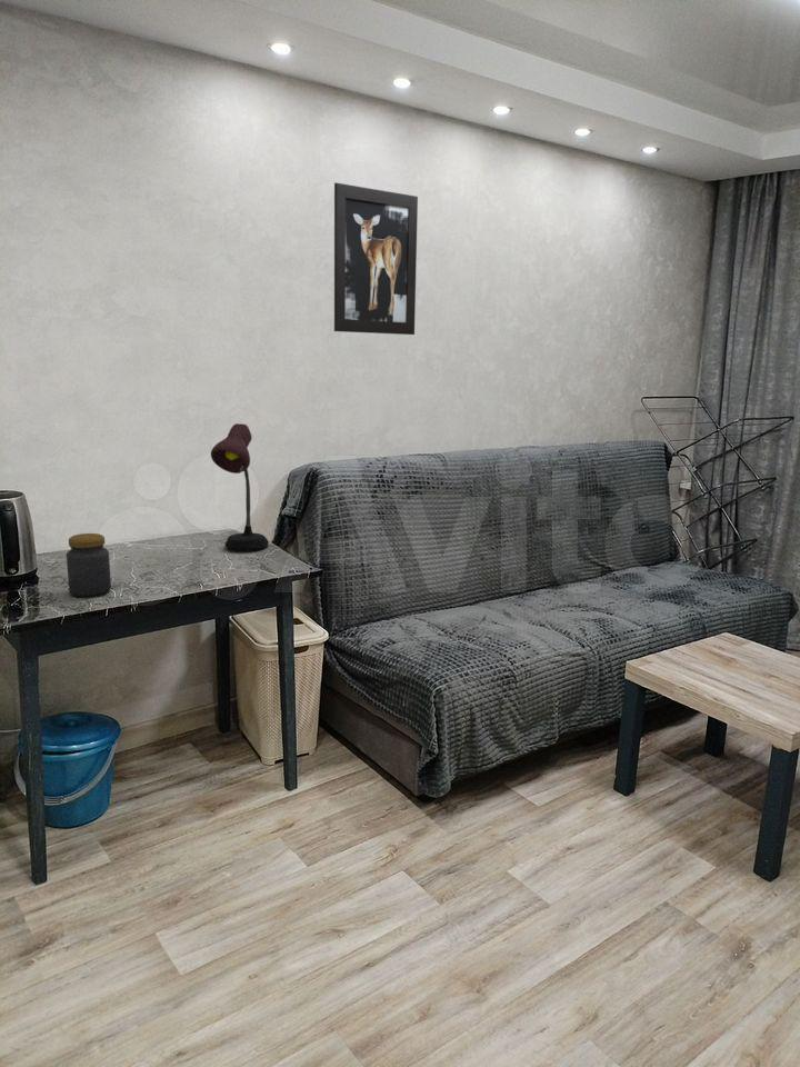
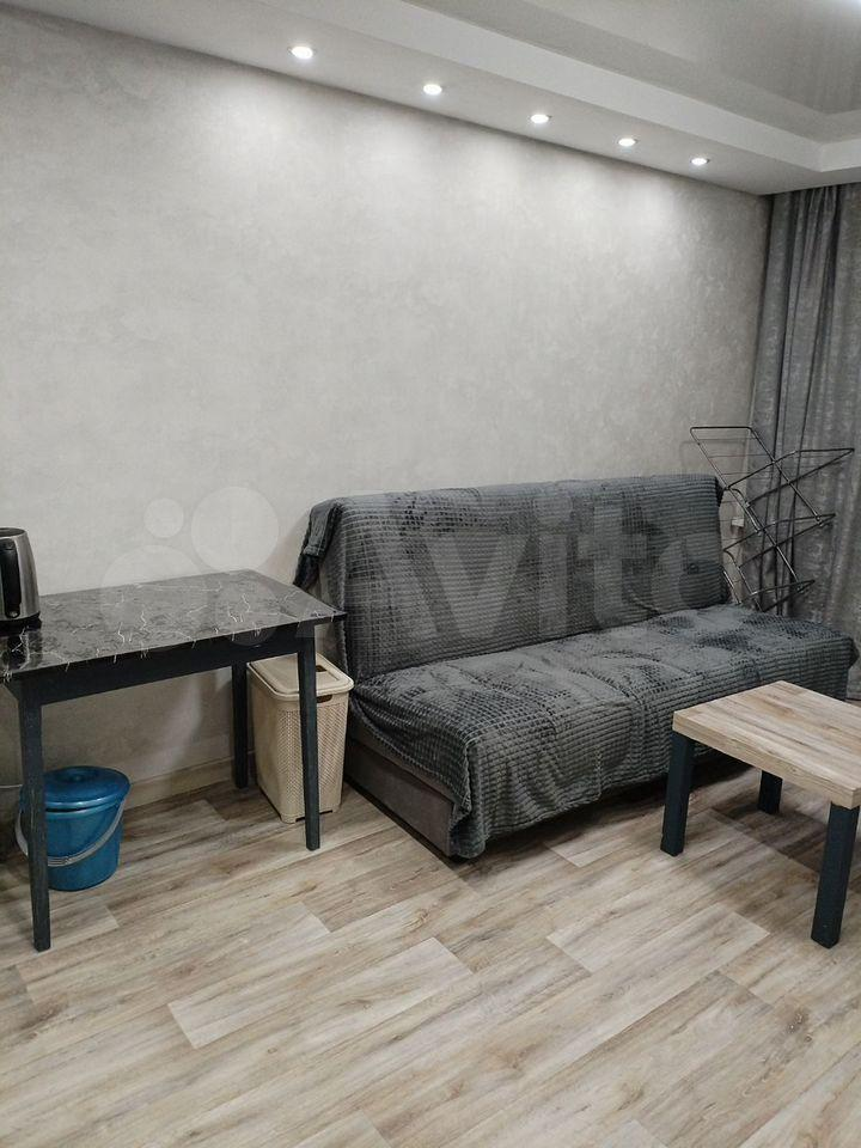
- jar (88, 564)
- desk lamp (246, 487)
- wall art (377, 262)
